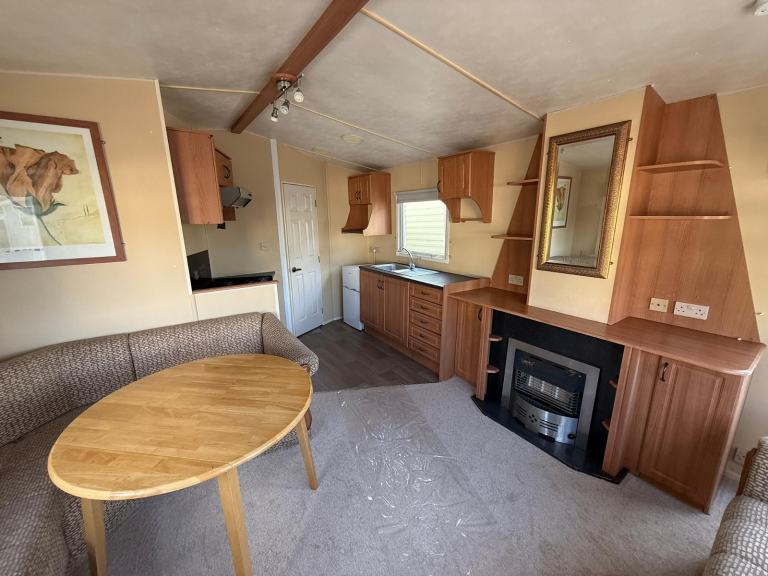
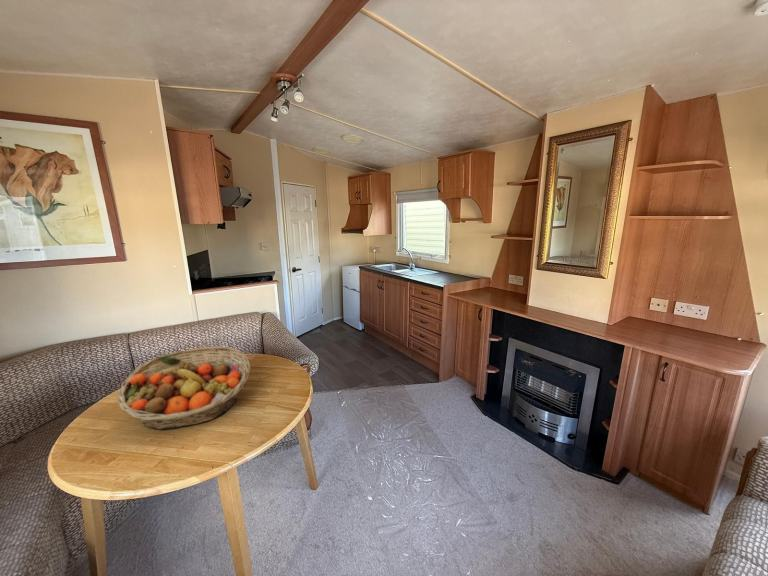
+ fruit basket (190, 385)
